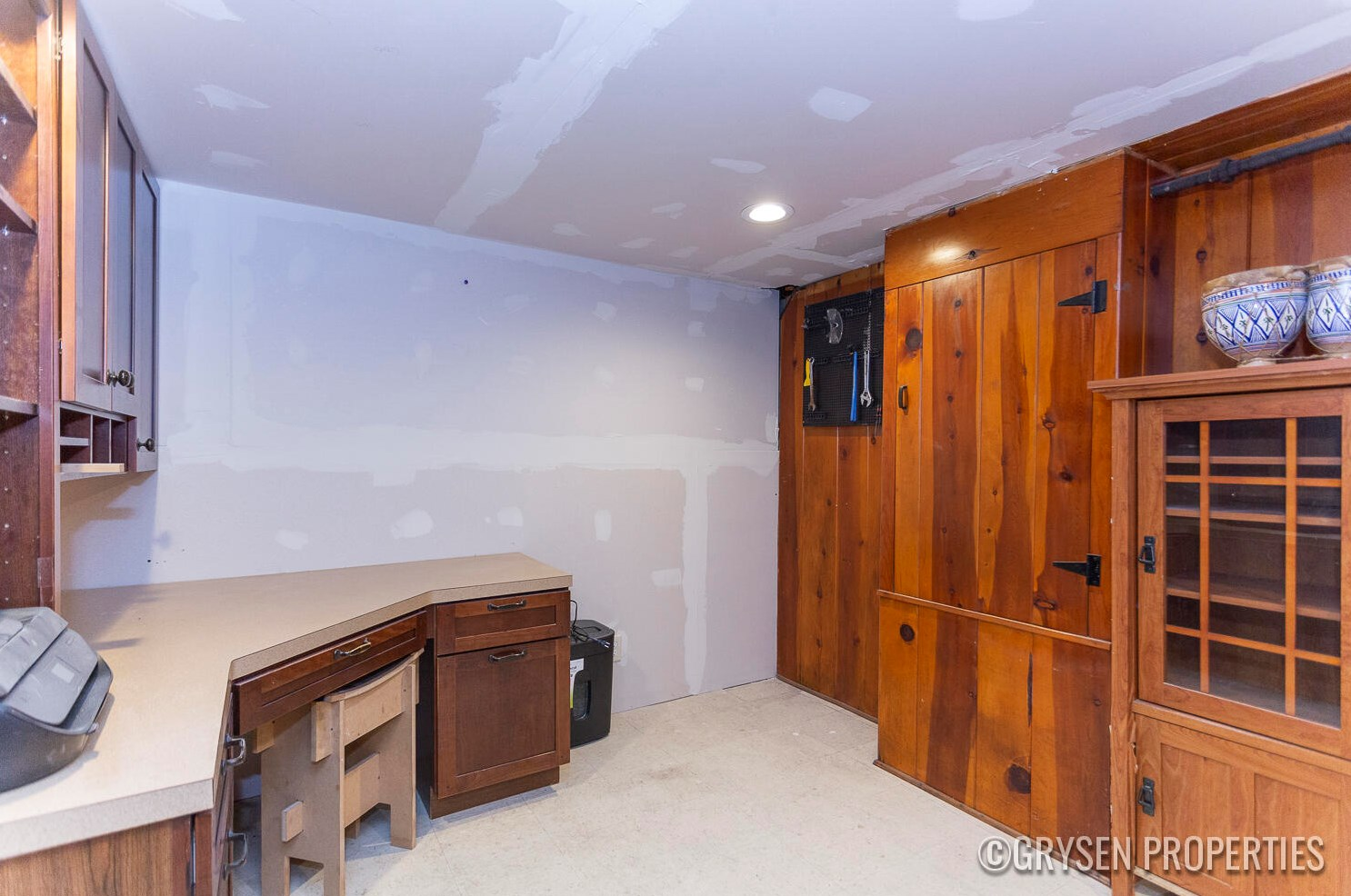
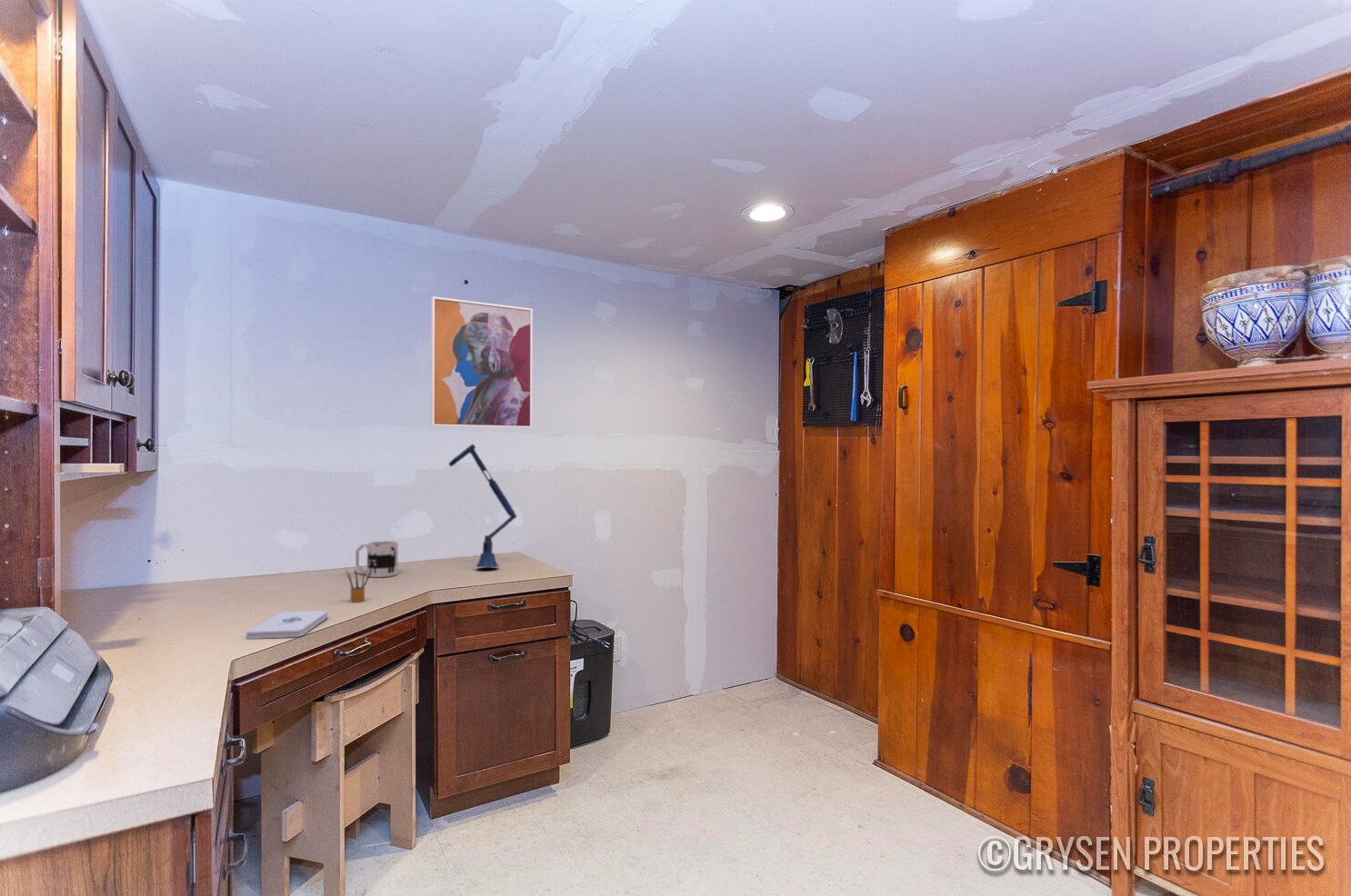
+ desk lamp (495, 495)
+ wall art (483, 364)
+ notepad (290, 623)
+ mug (375, 558)
+ pencil box (357, 584)
